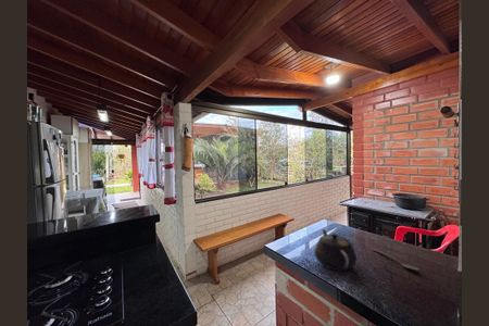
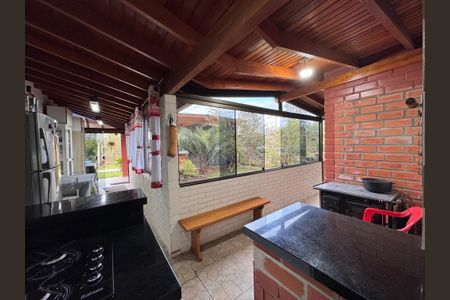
- spoon (392, 258)
- teapot (334, 248)
